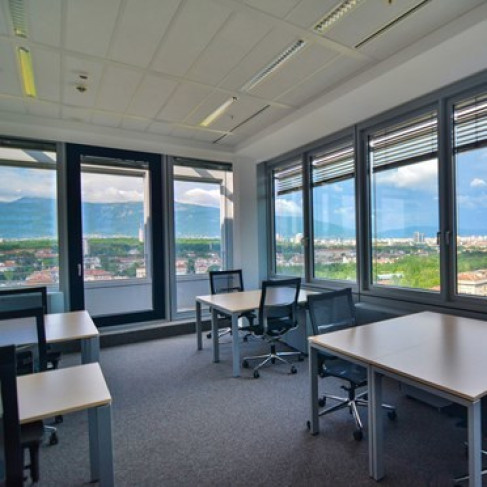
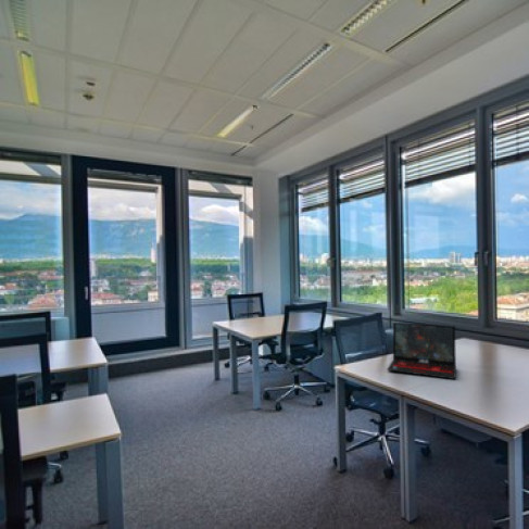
+ laptop (421, 348)
